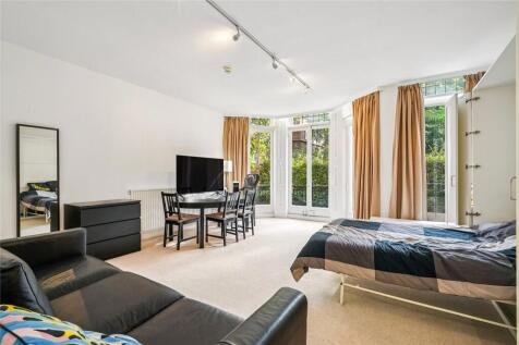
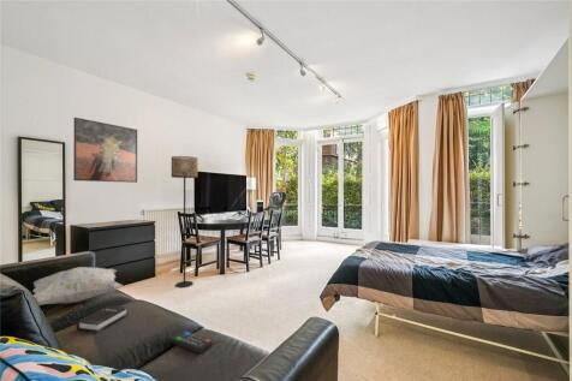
+ hardback book (103, 317)
+ remote control (190, 340)
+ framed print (108, 153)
+ floor lamp (184, 220)
+ decorative pillow (77, 284)
